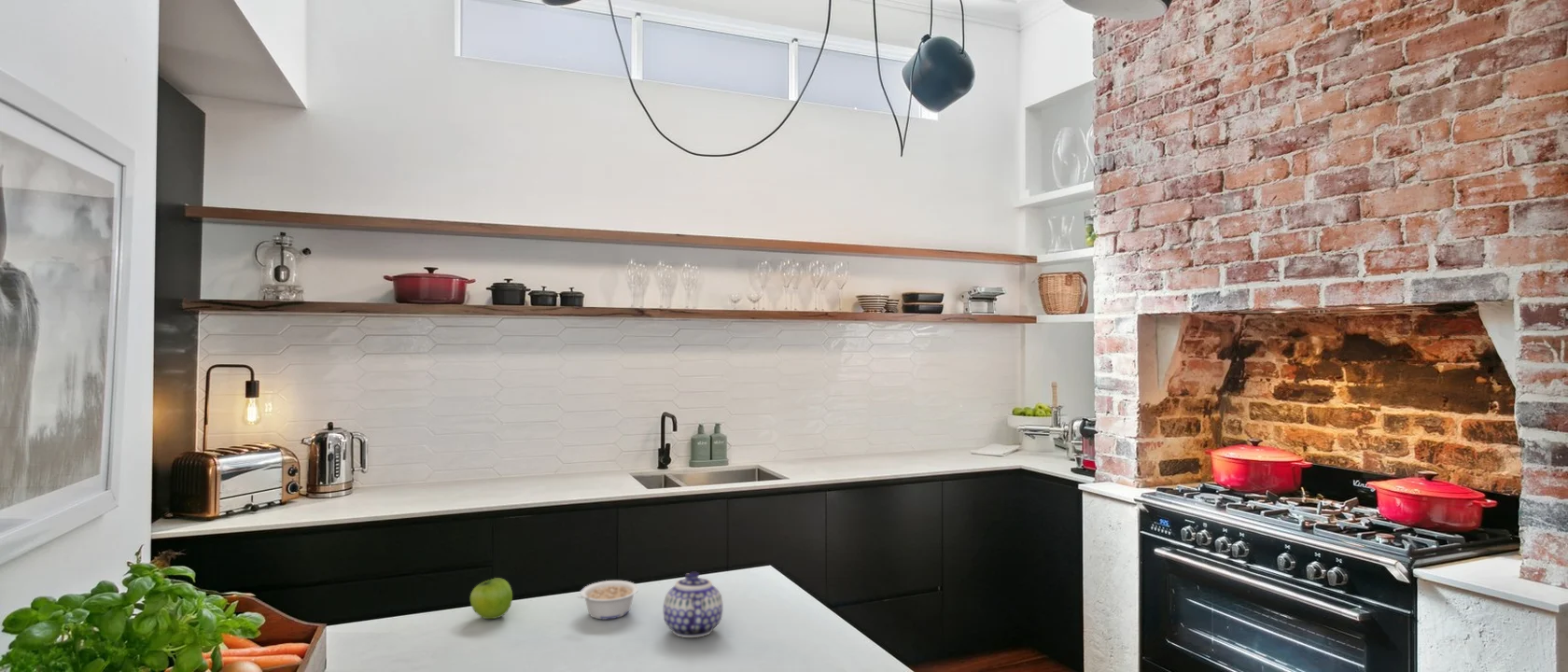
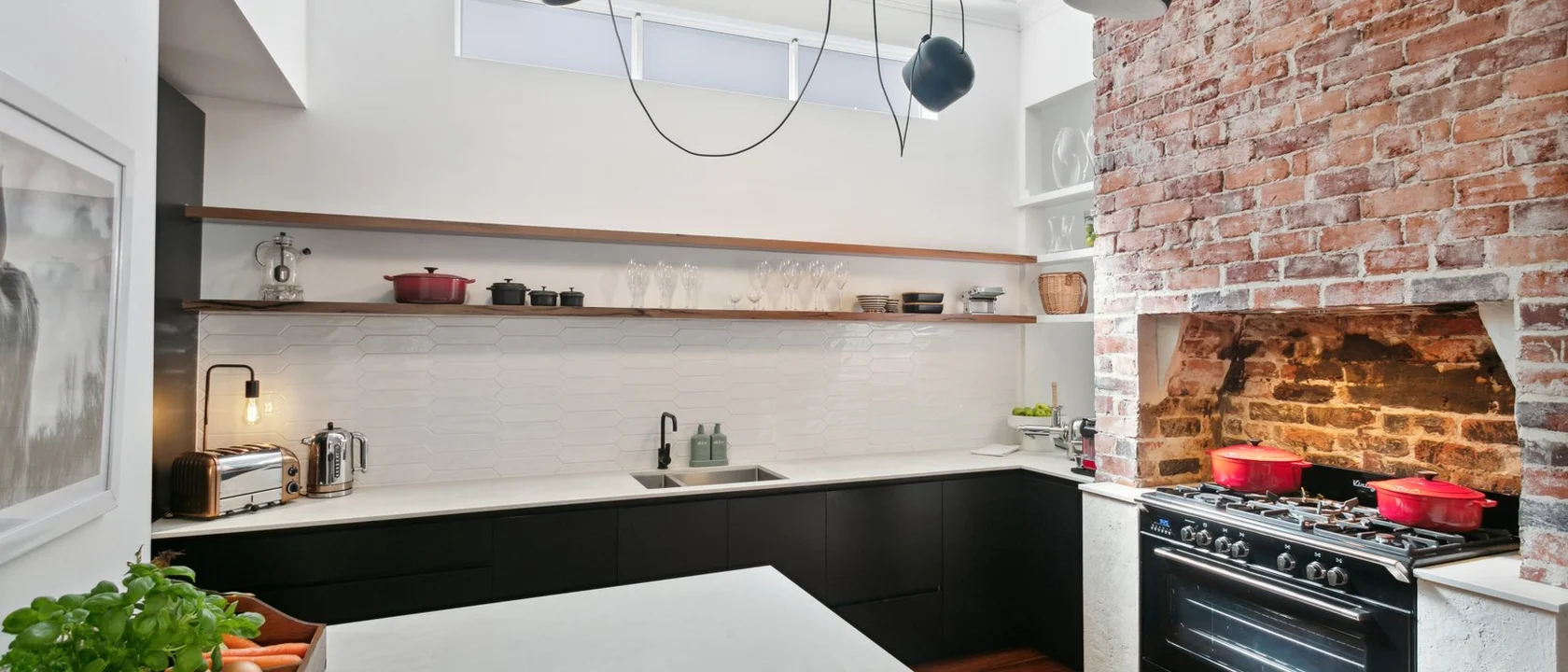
- teapot (693, 601)
- fruit (491, 597)
- legume (609, 599)
